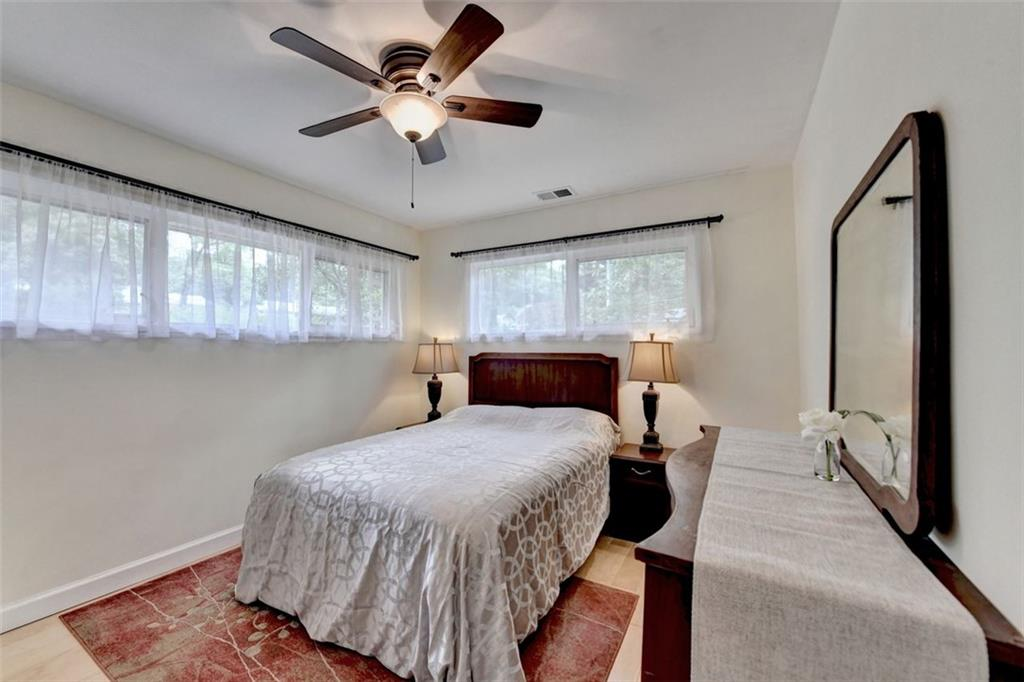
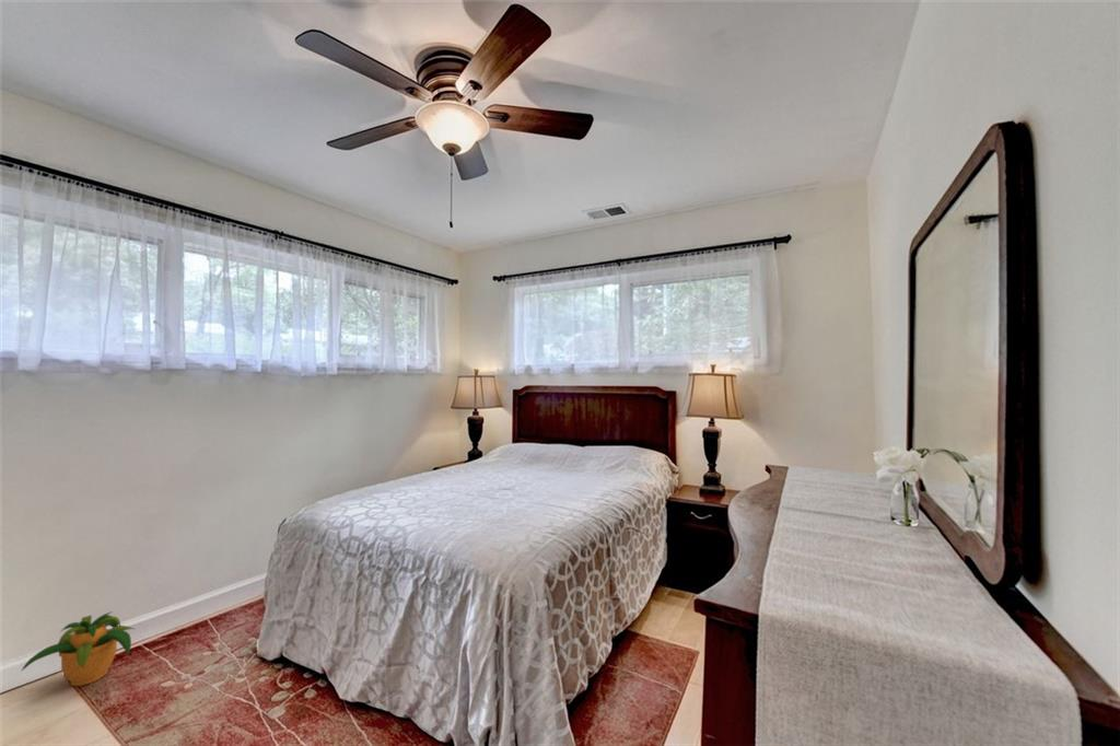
+ potted plant (82, 648)
